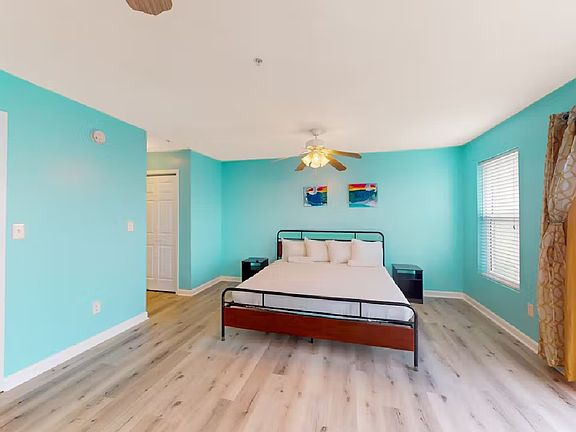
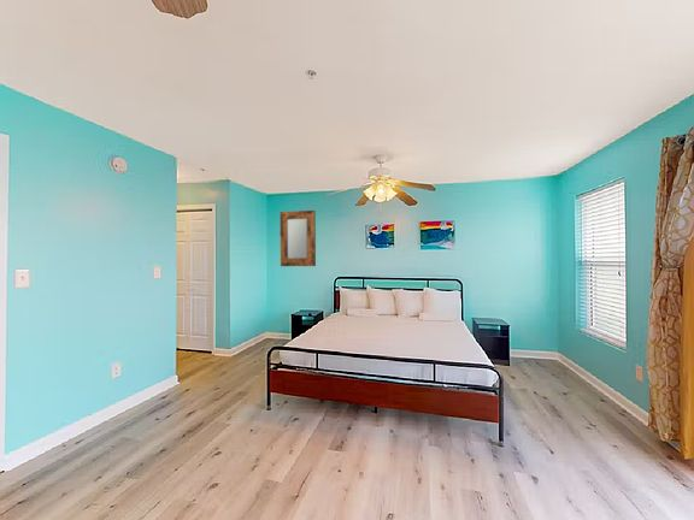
+ home mirror (298, 238)
